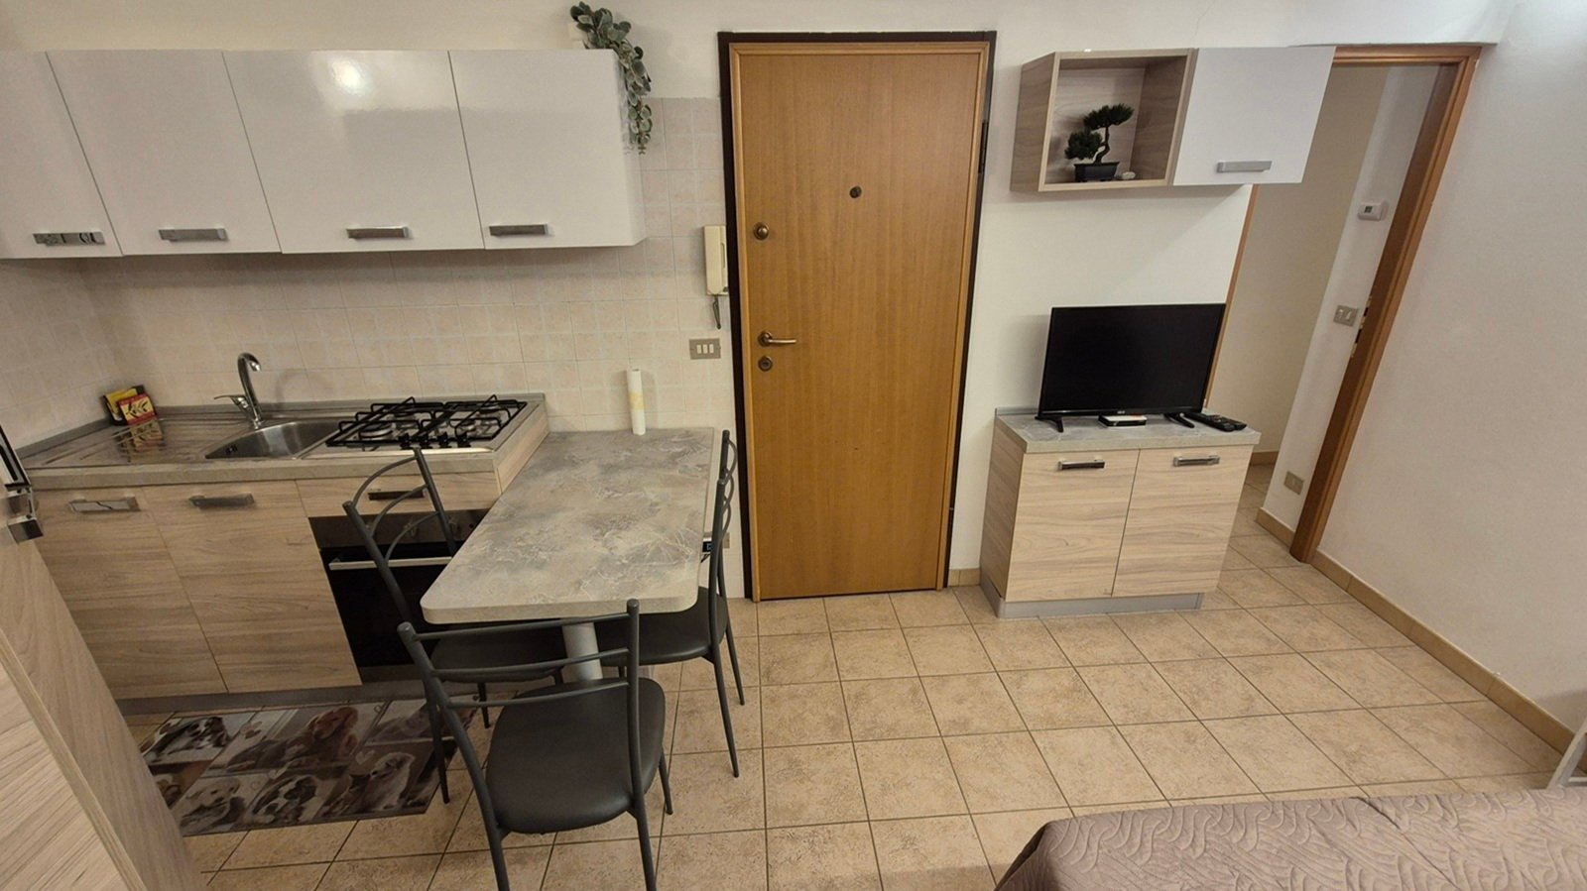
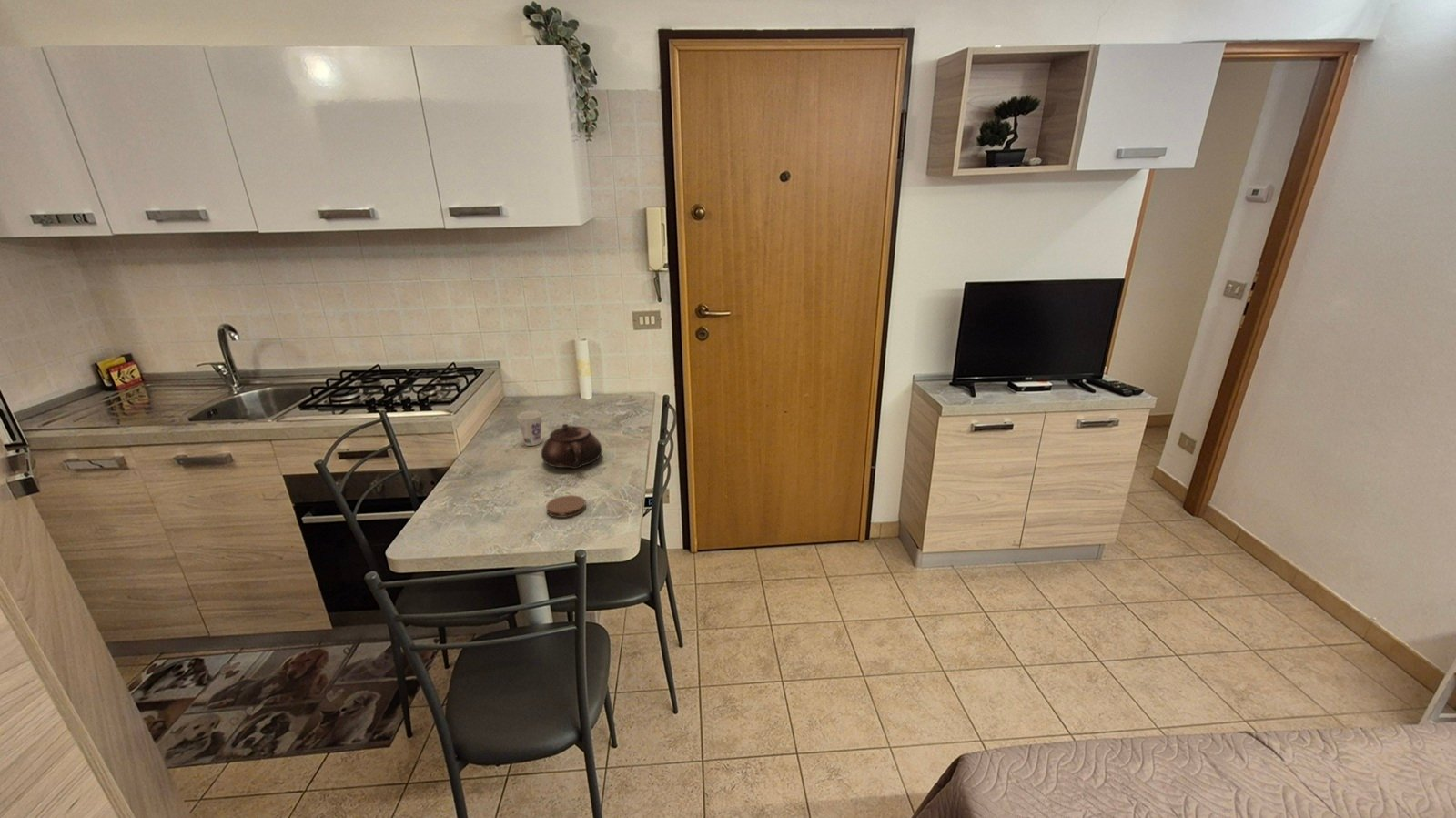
+ cup (531, 429)
+ teapot (570, 444)
+ coaster (566, 506)
